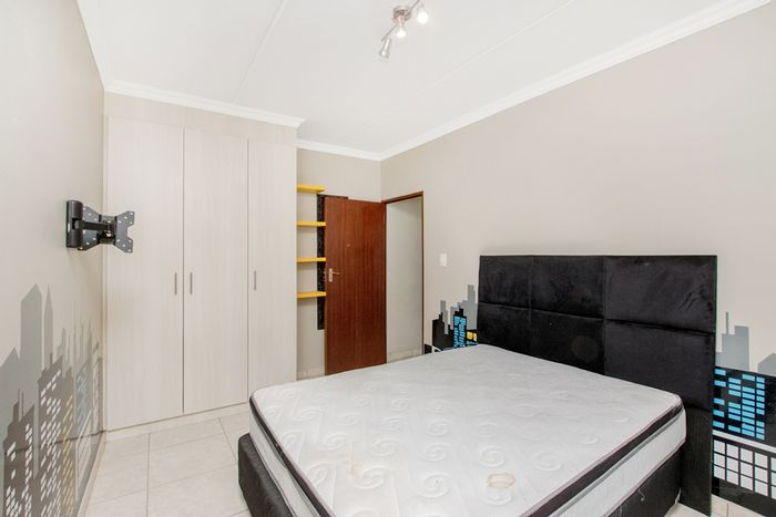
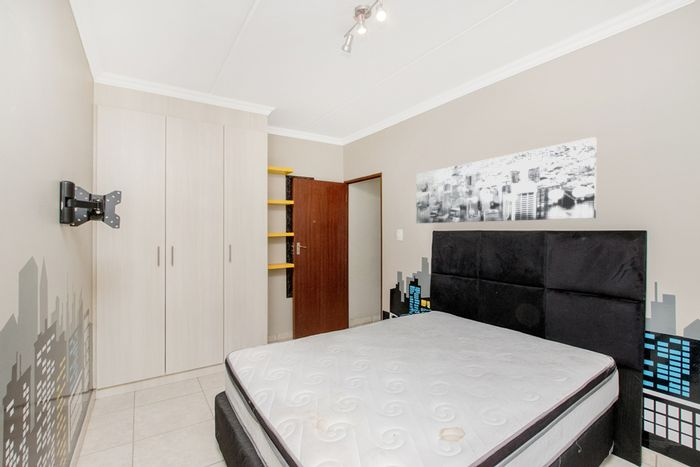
+ wall art (484, 191)
